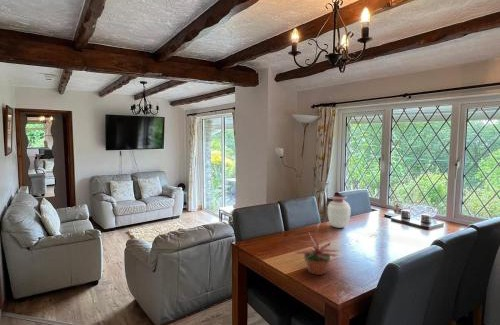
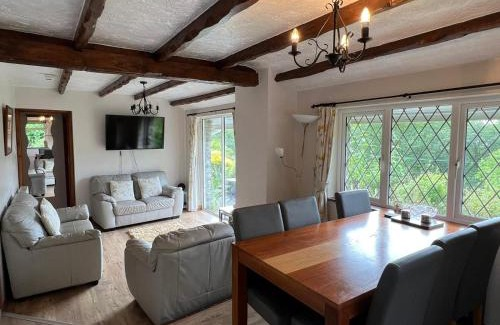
- potted plant (316, 252)
- vase (338, 211)
